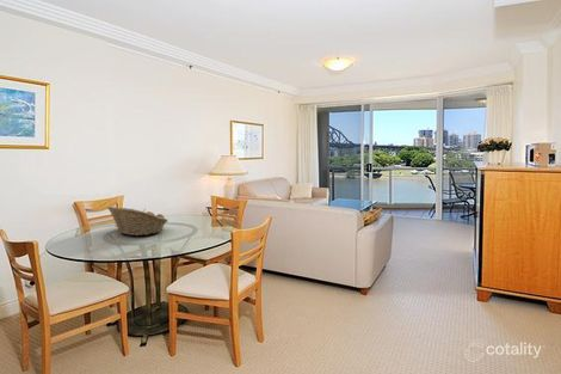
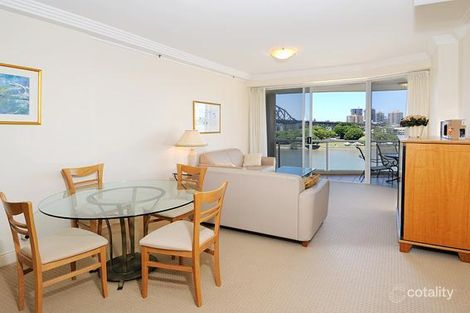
- fruit basket (137, 219)
